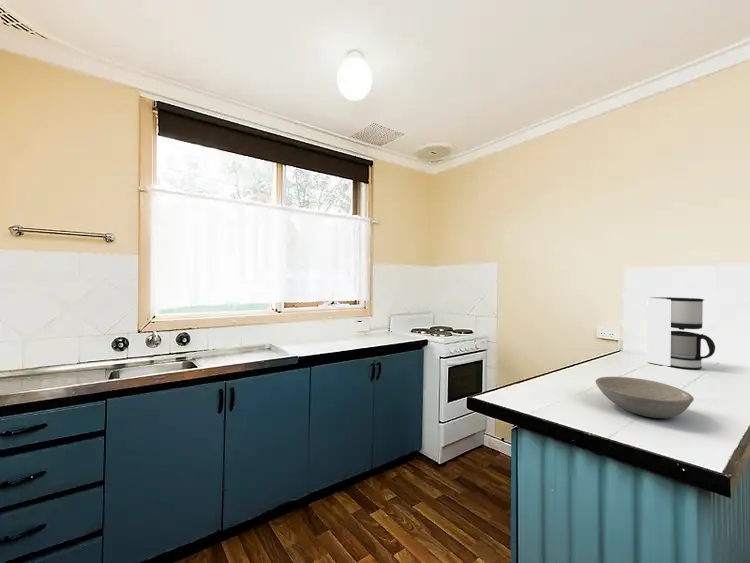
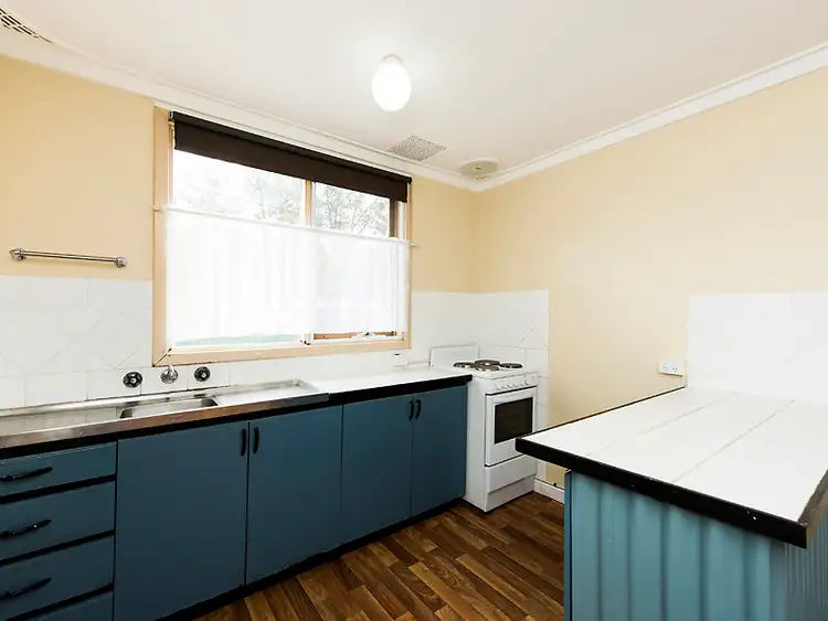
- bowl (640, 398)
- coffee maker (682, 332)
